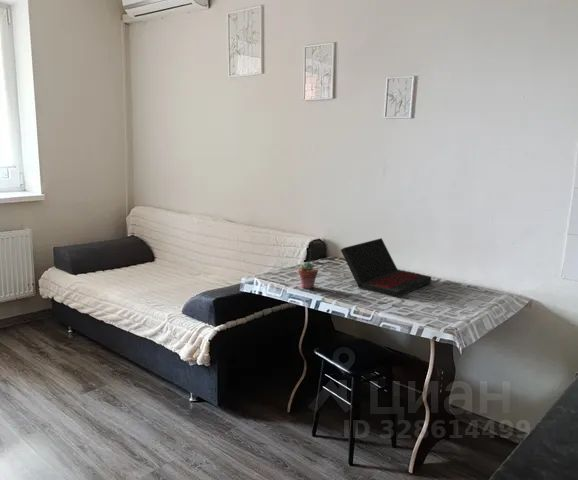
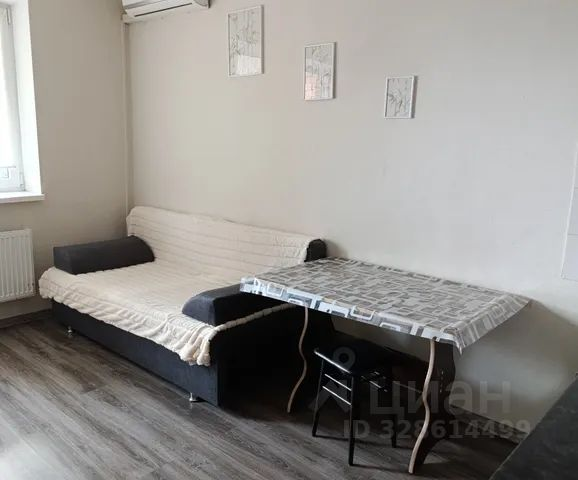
- laptop (386, 264)
- potted succulent (307, 274)
